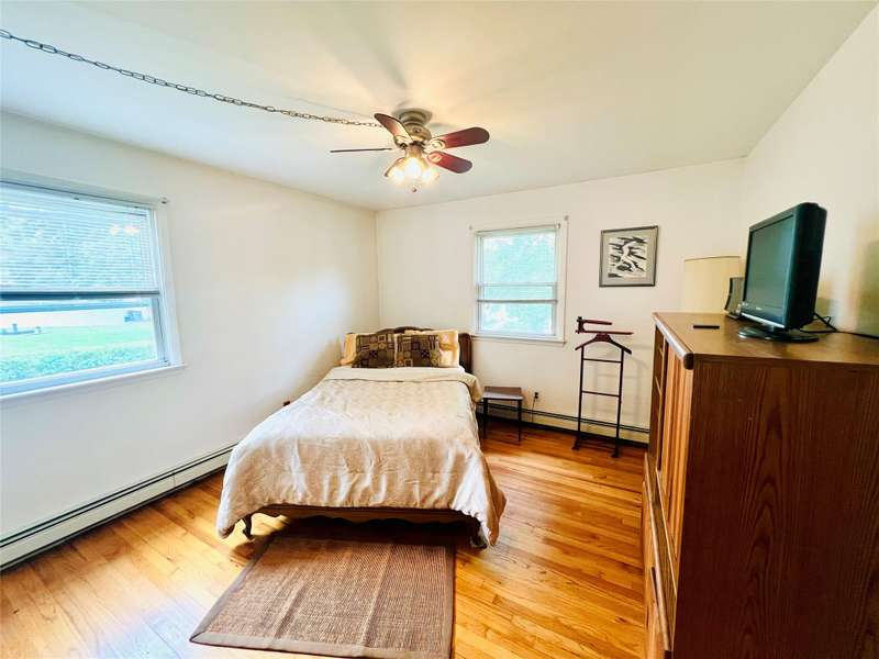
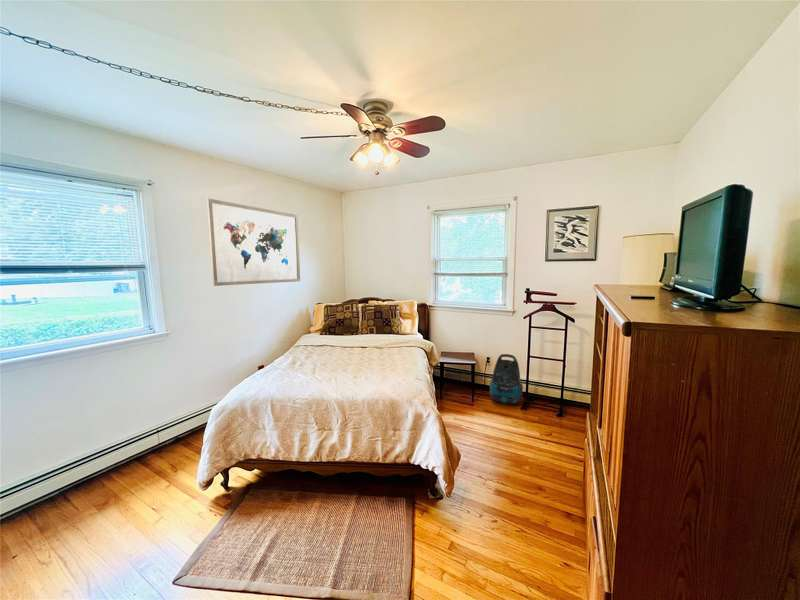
+ wall art (260, 246)
+ vacuum cleaner (505, 378)
